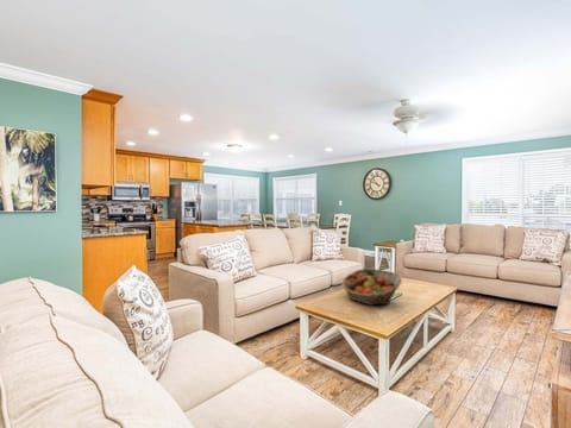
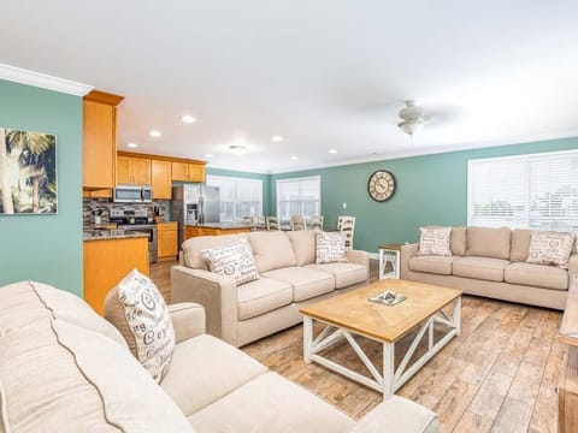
- fruit basket (370, 285)
